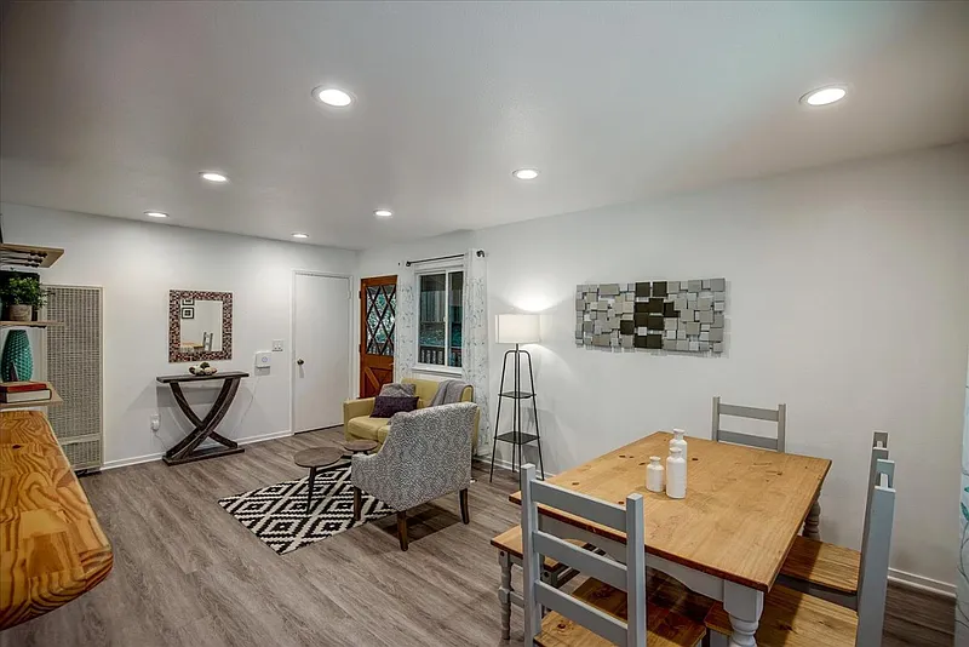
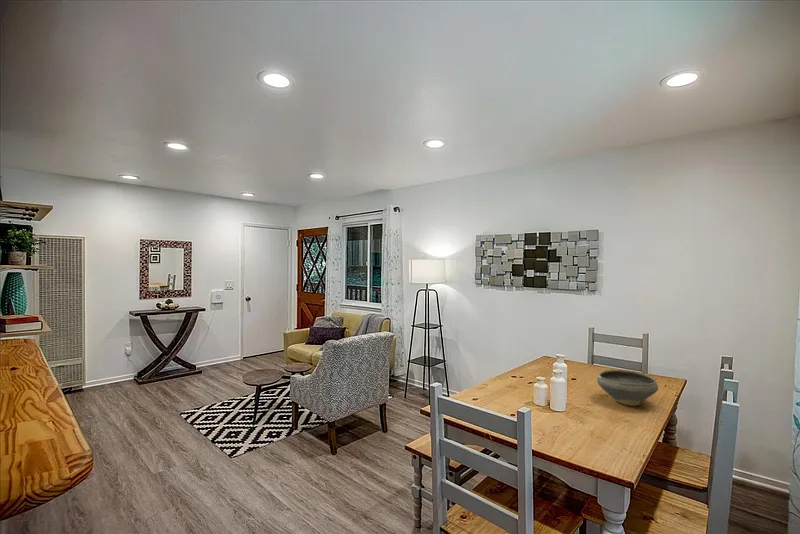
+ bowl (626, 388)
